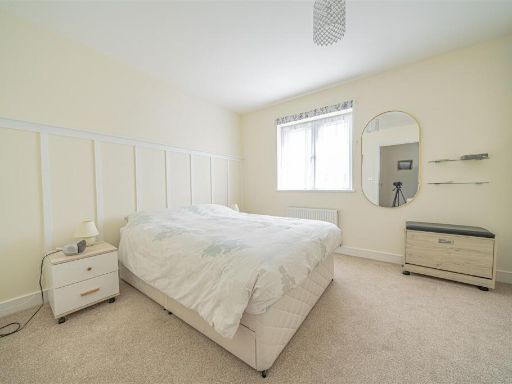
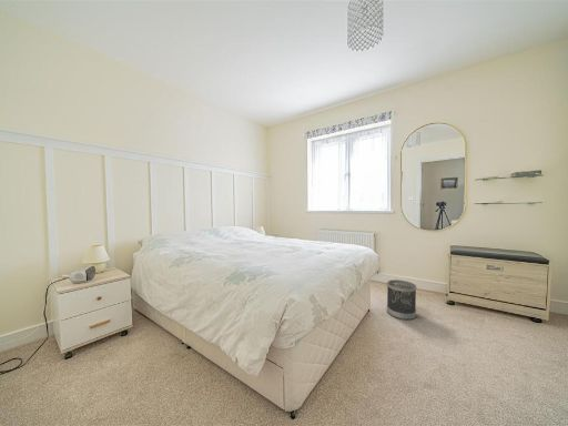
+ wastebasket (400, 298)
